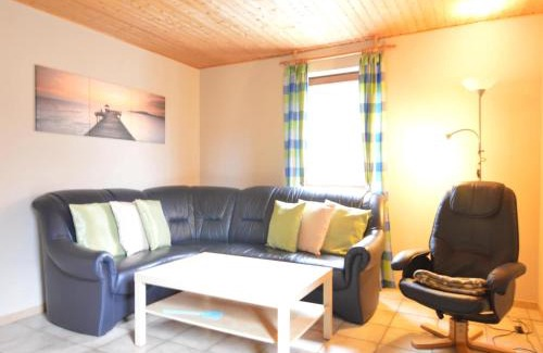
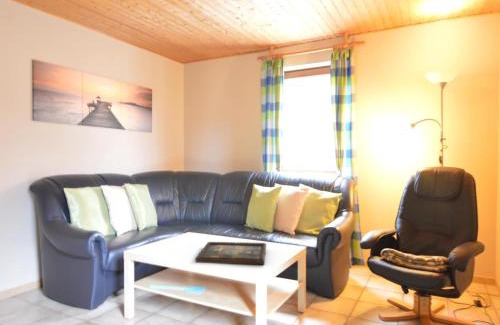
+ decorative tray (233, 252)
